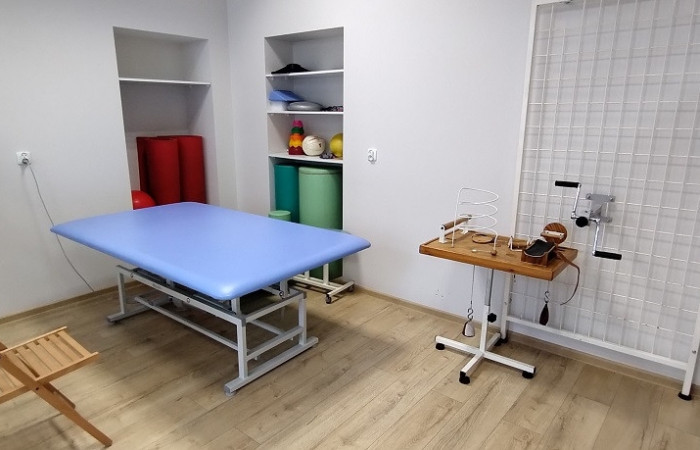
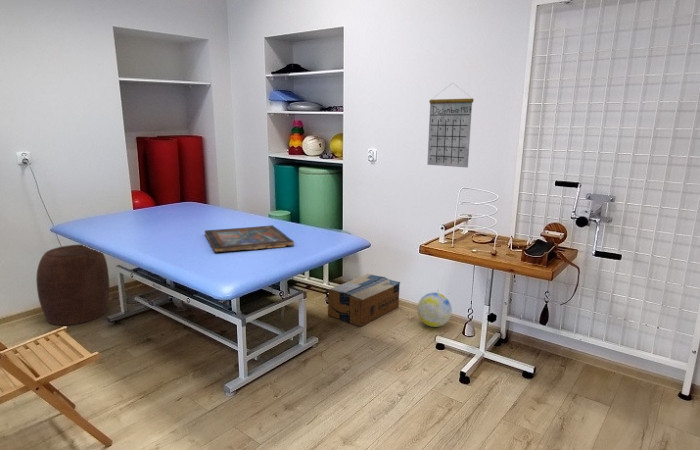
+ calendar (449, 125)
+ stool (74, 282)
+ ball (434, 309)
+ tray (247, 237)
+ cardboard box (364, 297)
